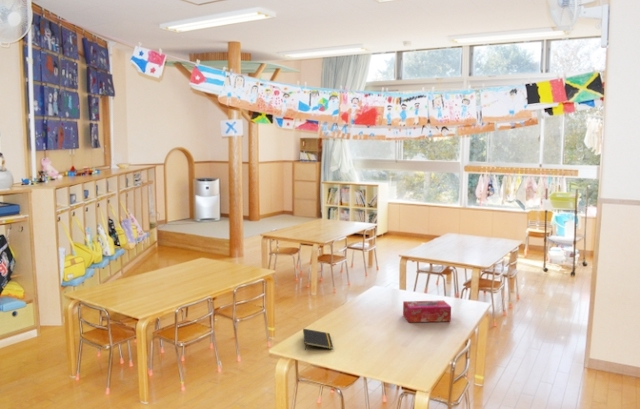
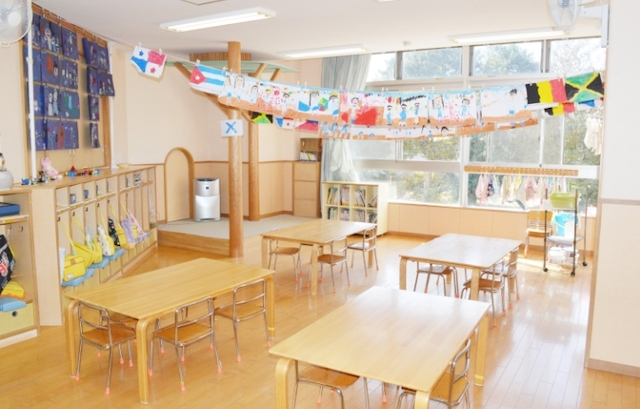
- notepad (317, 338)
- tissue box (426, 311)
